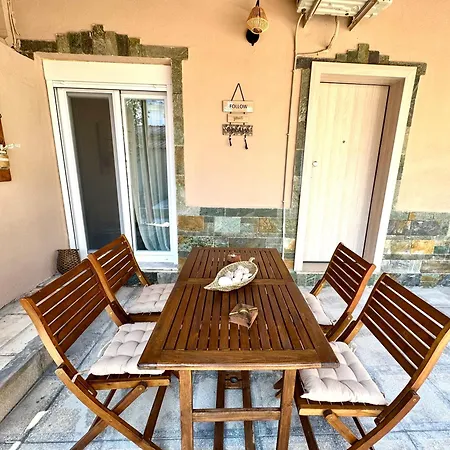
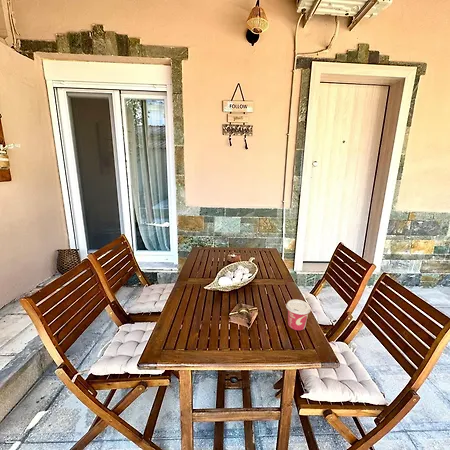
+ cup (297, 315)
